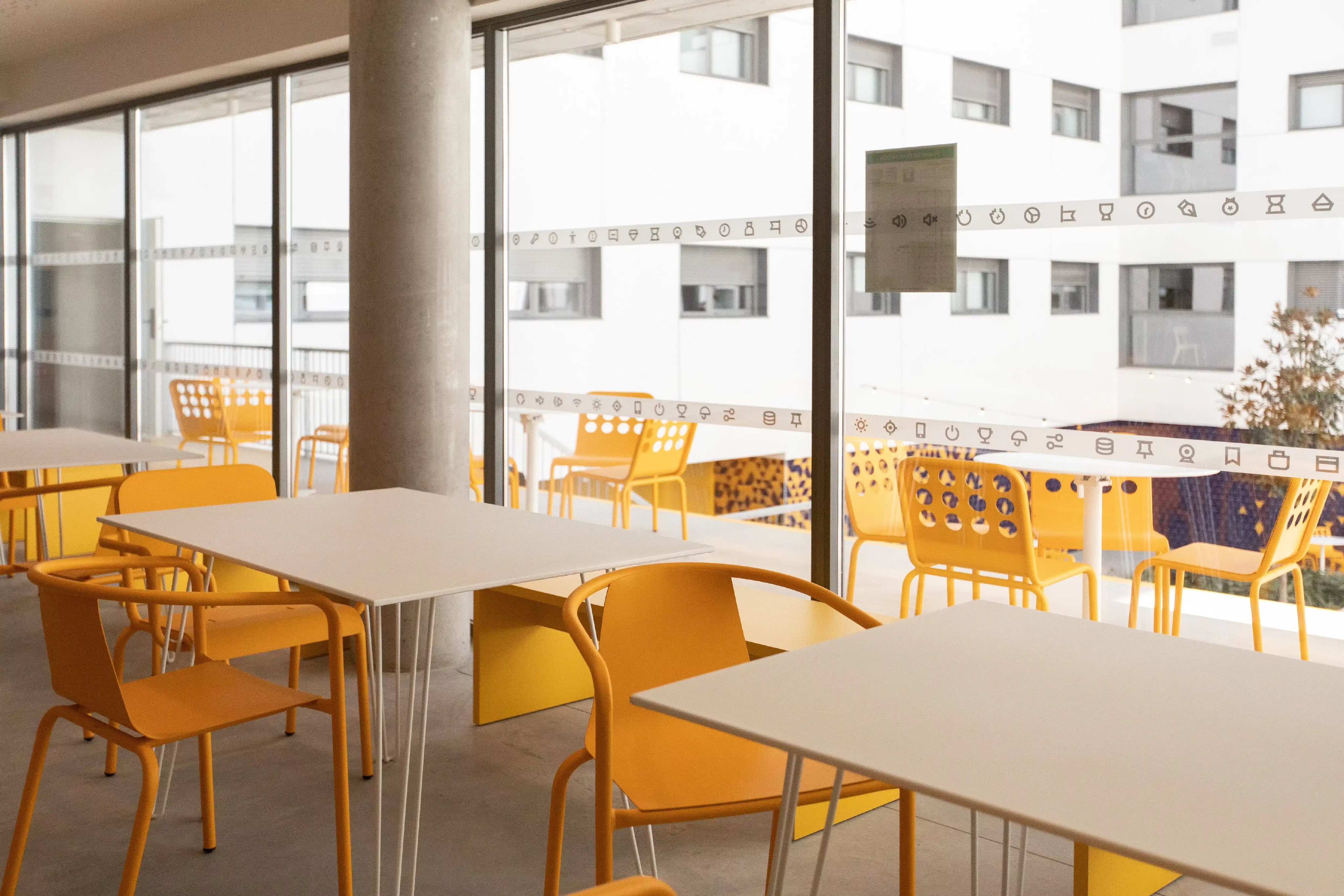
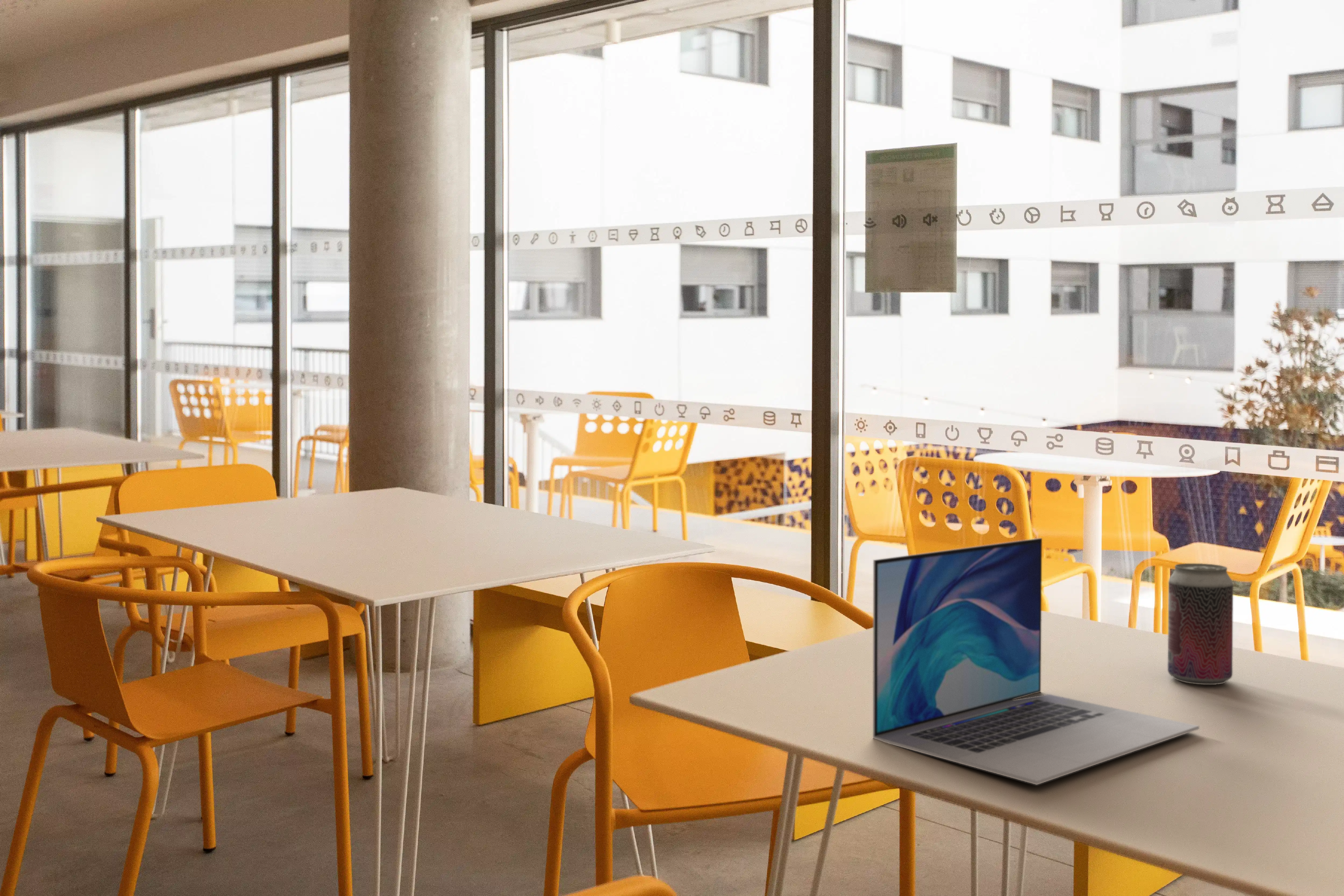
+ laptop (1039, 646)
+ beverage can (1200, 623)
